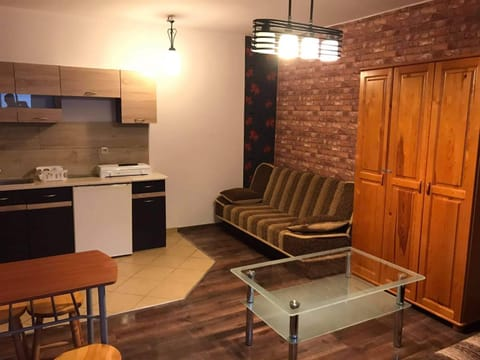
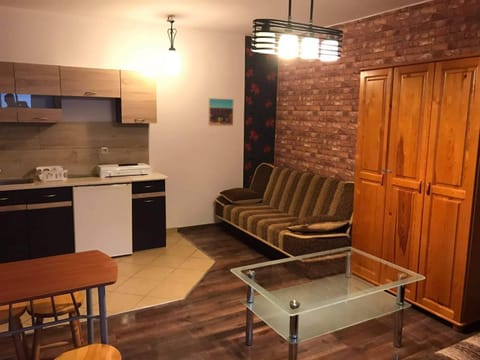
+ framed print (220, 112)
